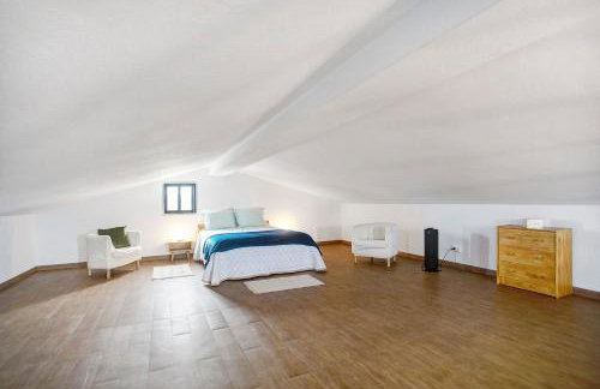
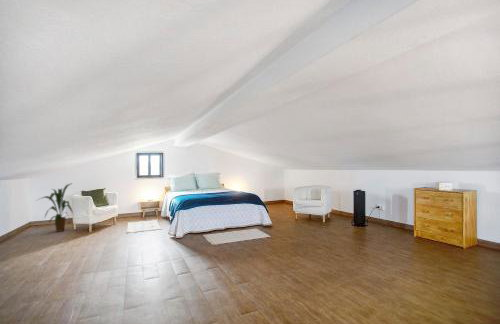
+ house plant (55, 208)
